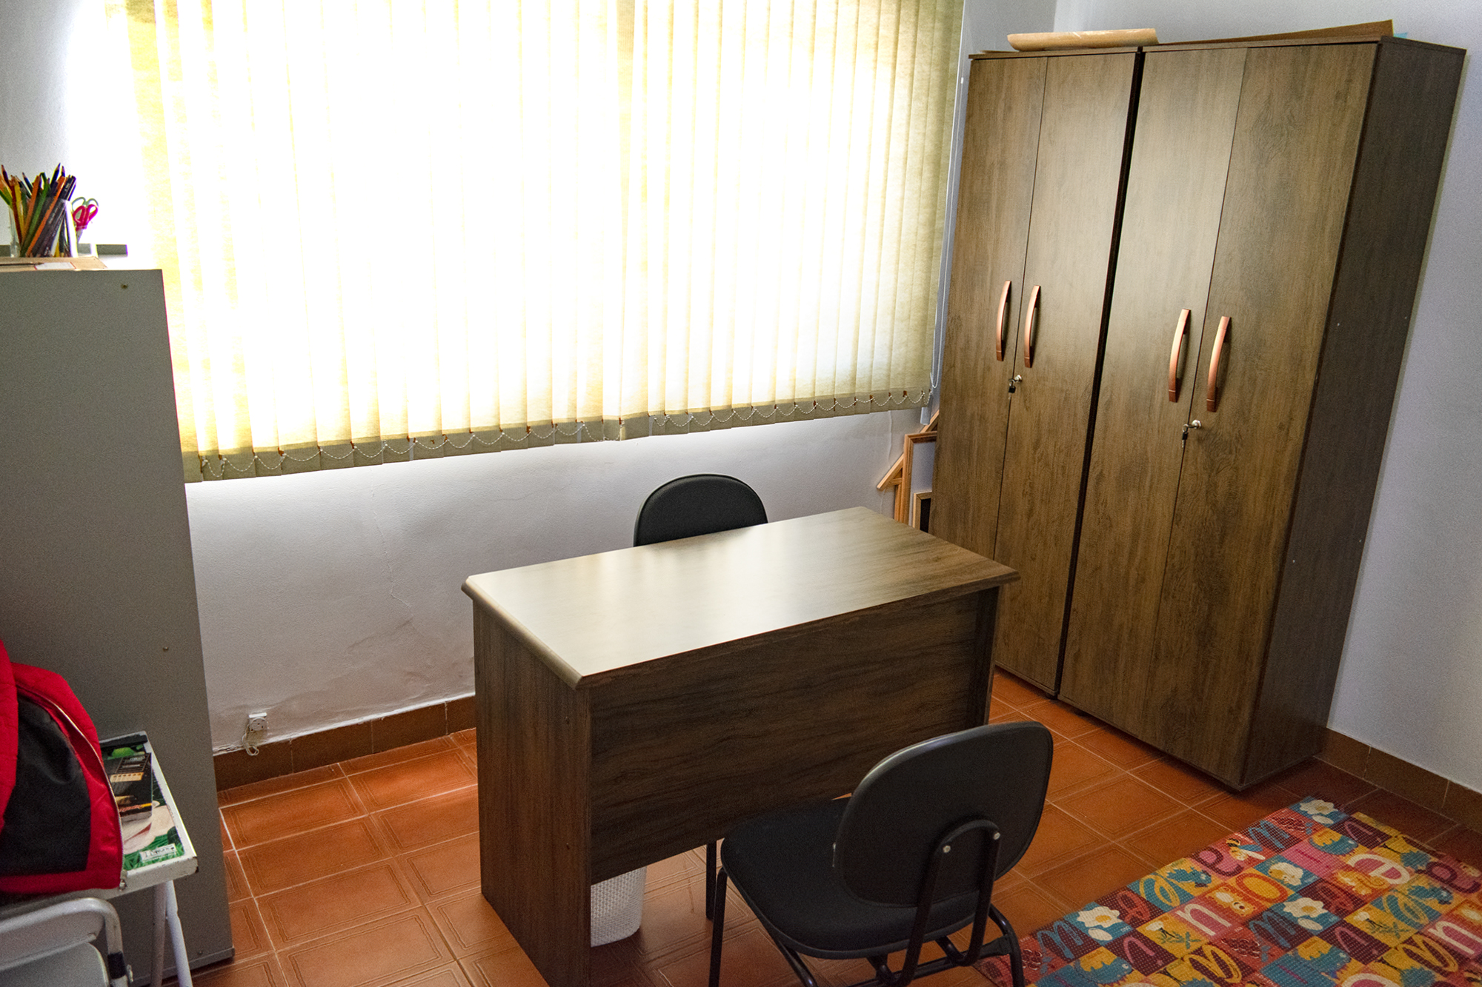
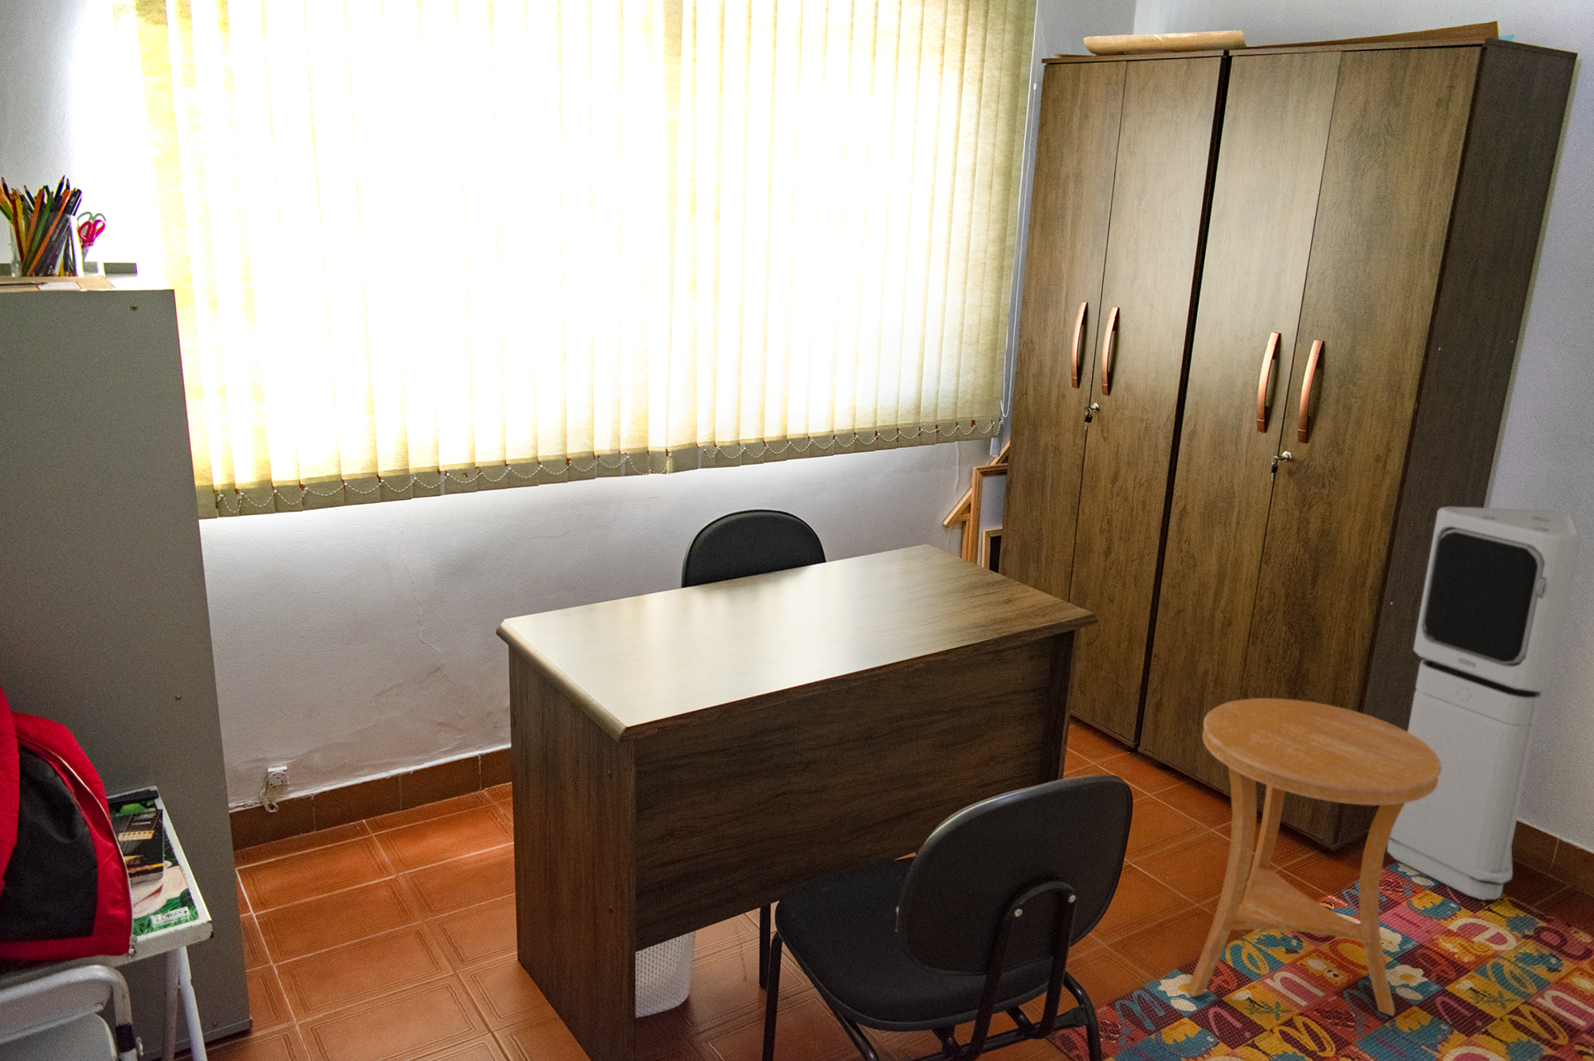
+ side table (1282, 877)
+ air purifier (1496, 696)
